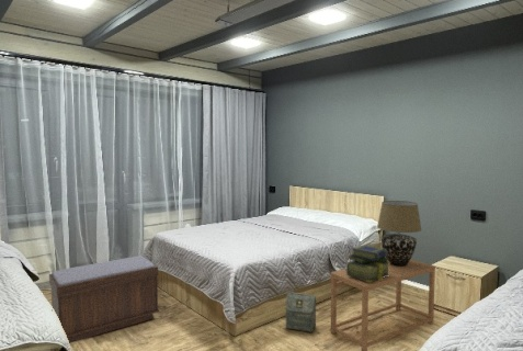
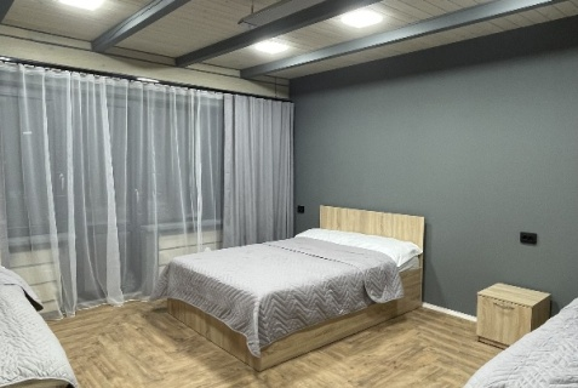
- side table (386, 306)
- bench (105, 294)
- table lamp (398, 233)
- stack of books (367, 261)
- bag (300, 310)
